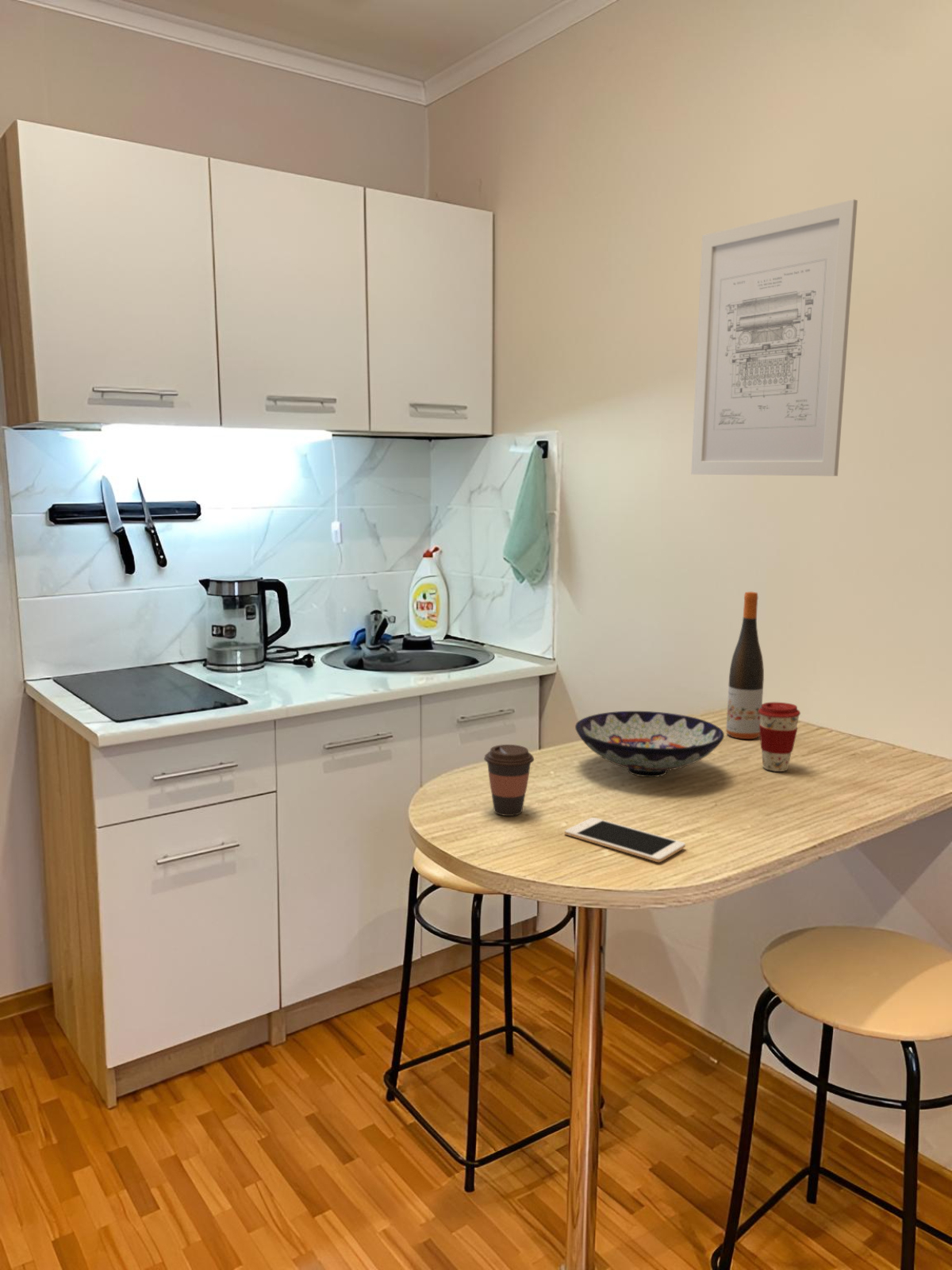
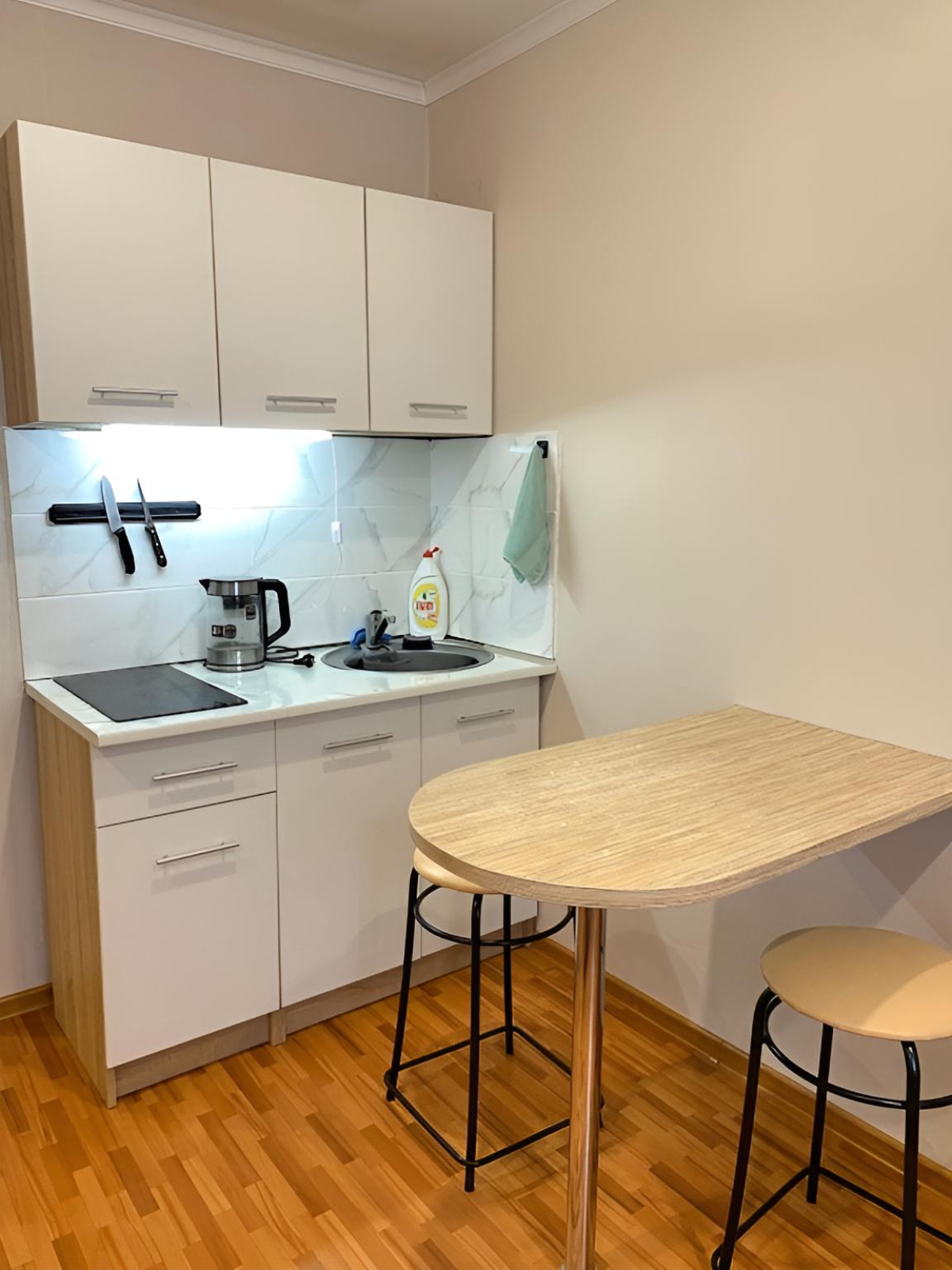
- cell phone (624, 838)
- wall art (766, 349)
- bowl (647, 749)
- wine bottle (747, 664)
- coffee cup (777, 737)
- coffee cup (509, 780)
